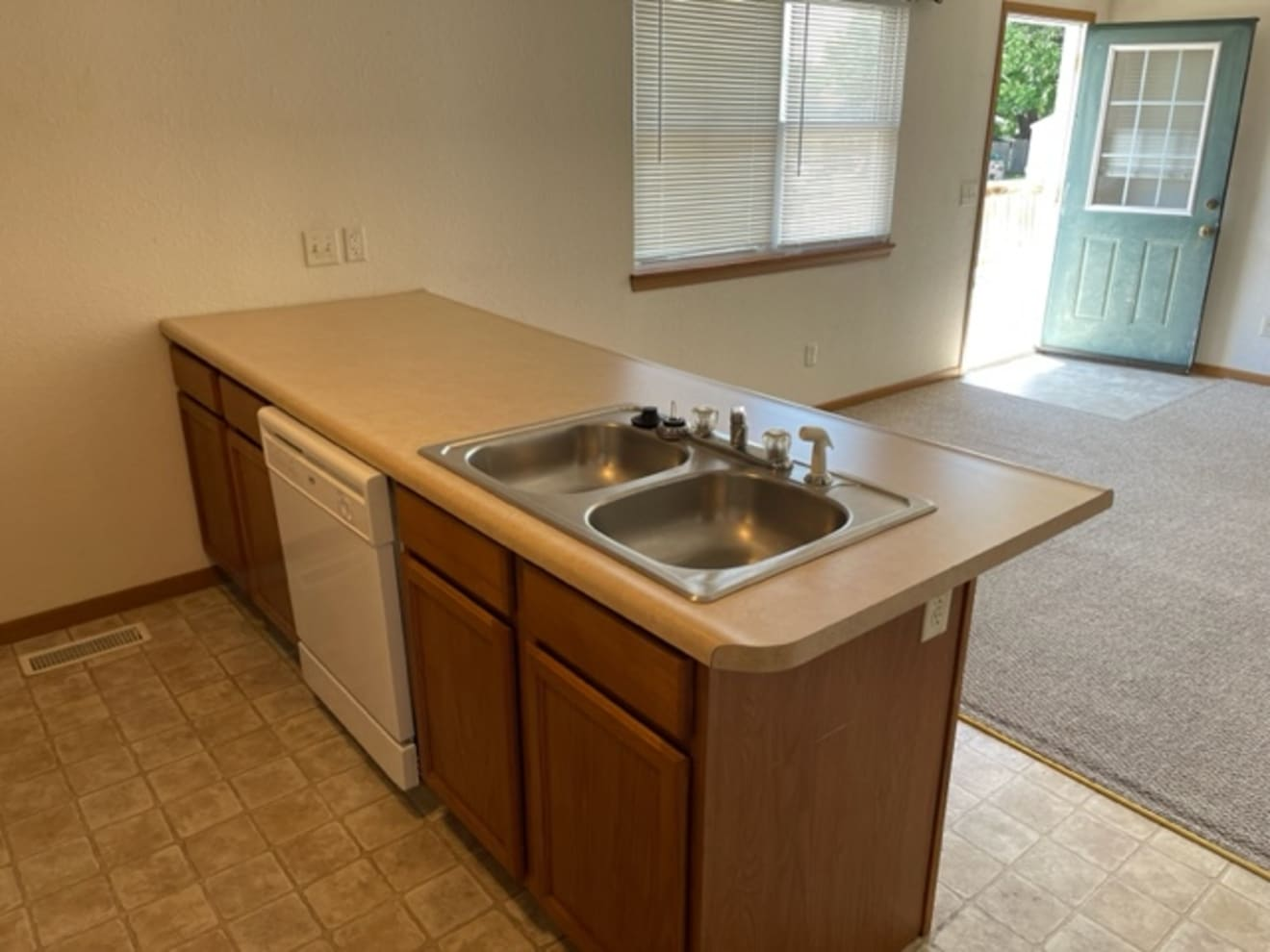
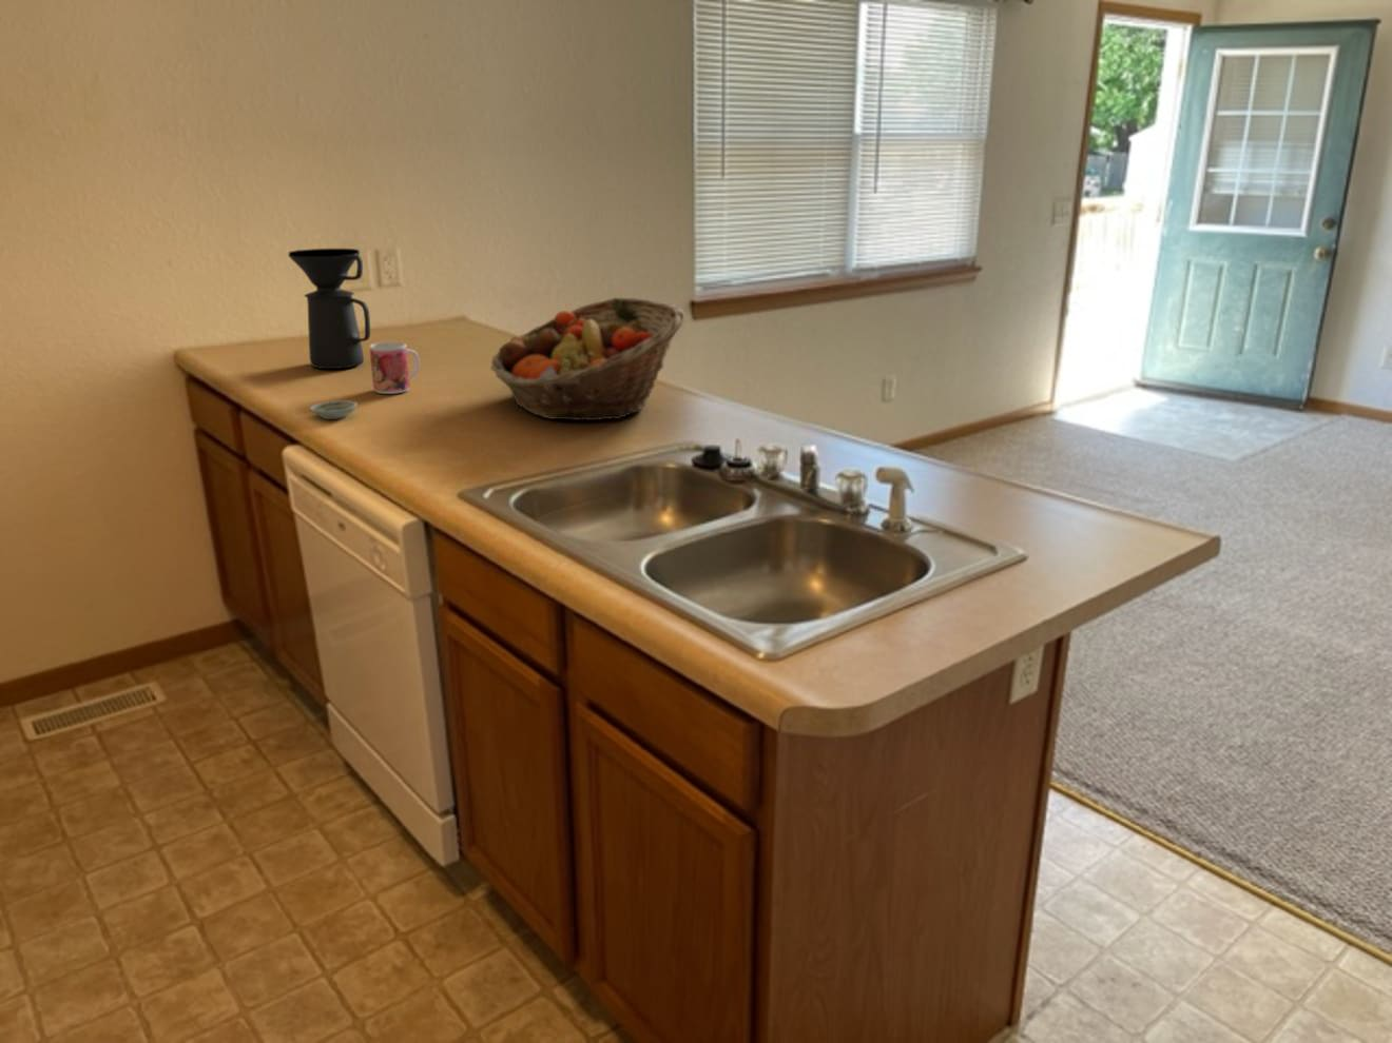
+ saucer (333, 411)
+ fruit basket (587, 355)
+ coffee maker (330, 309)
+ mug (398, 366)
